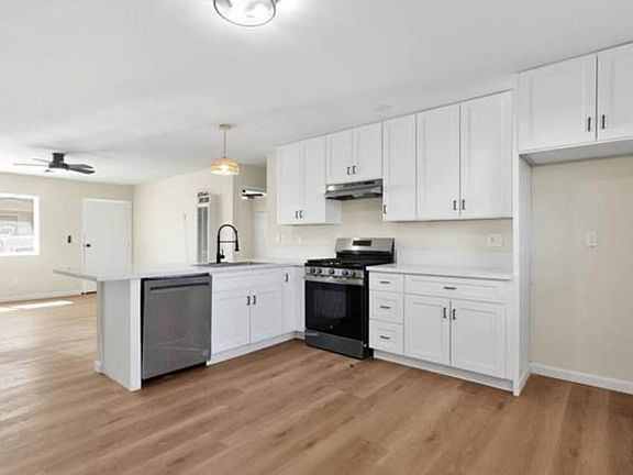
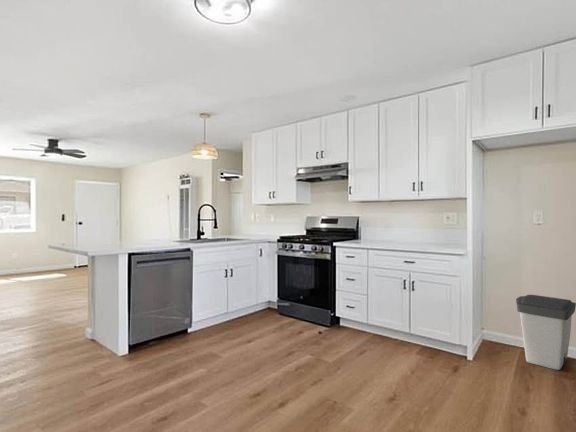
+ trash can (544, 329)
